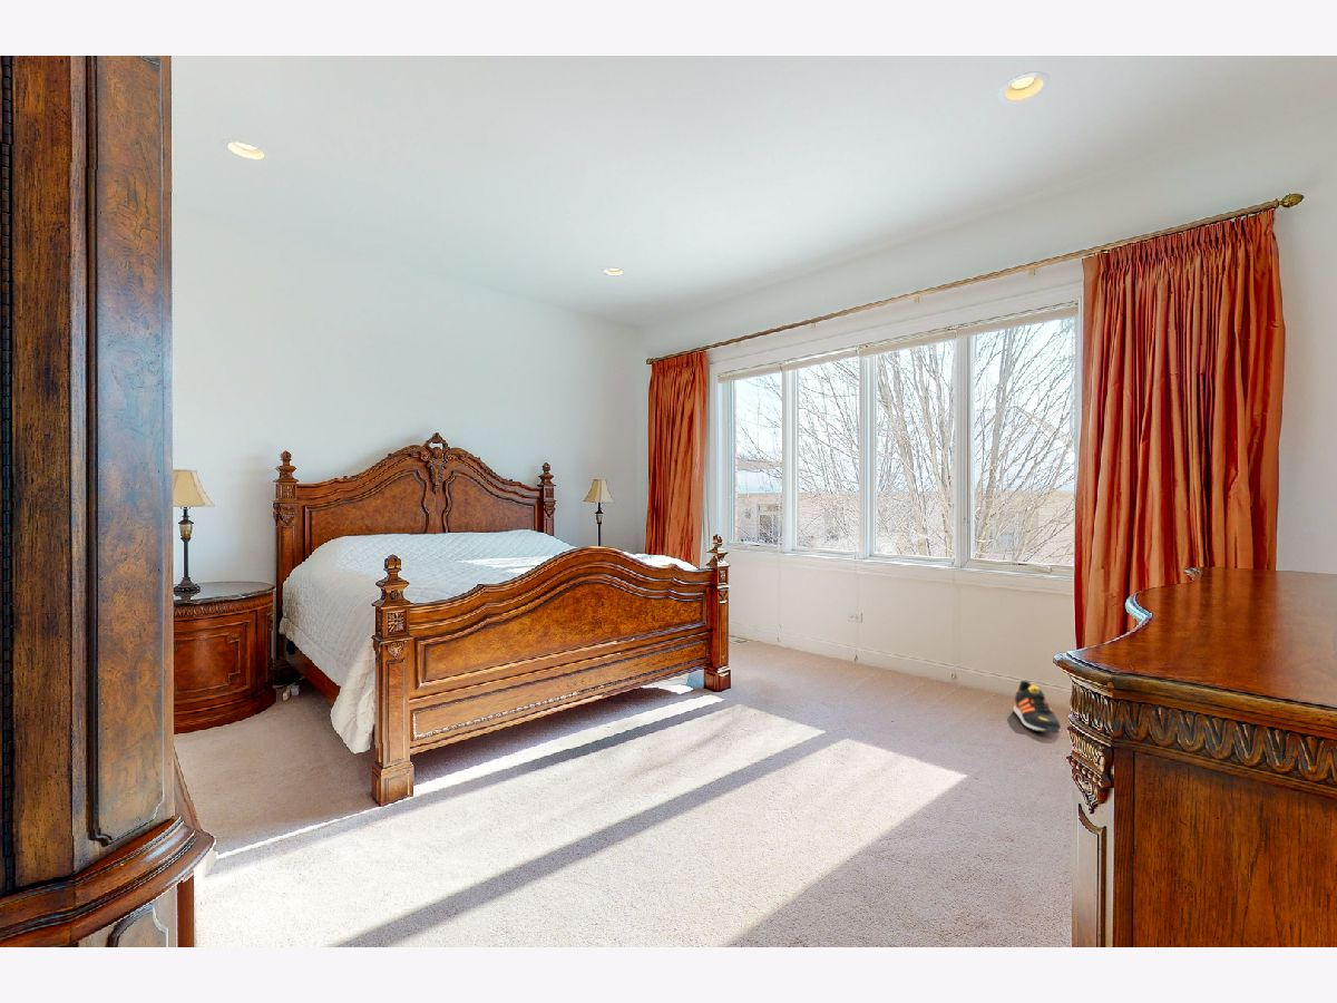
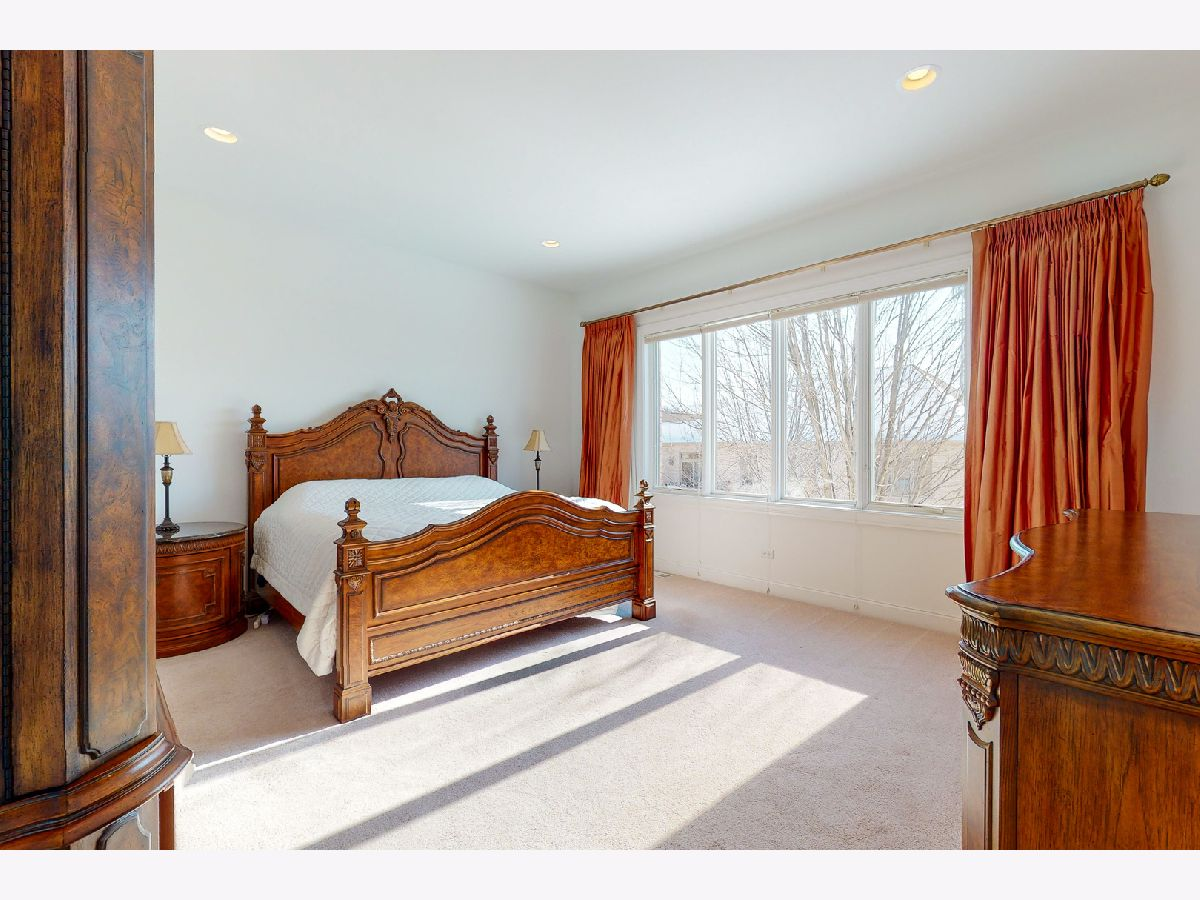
- shoe (1036, 704)
